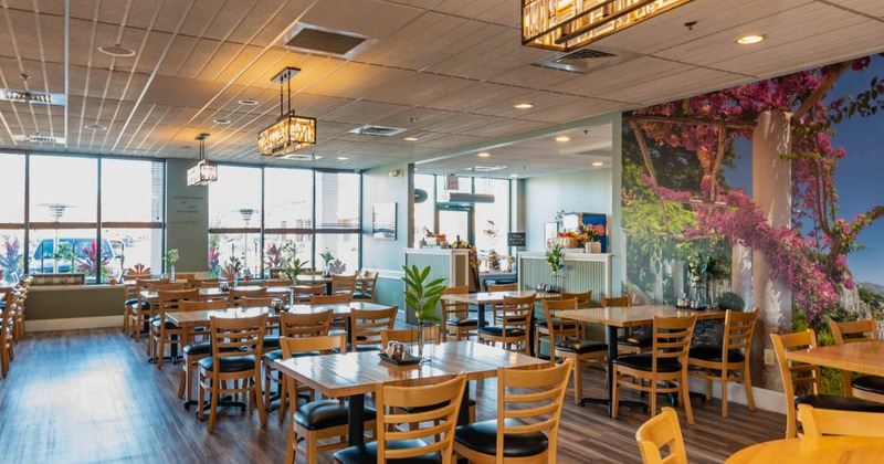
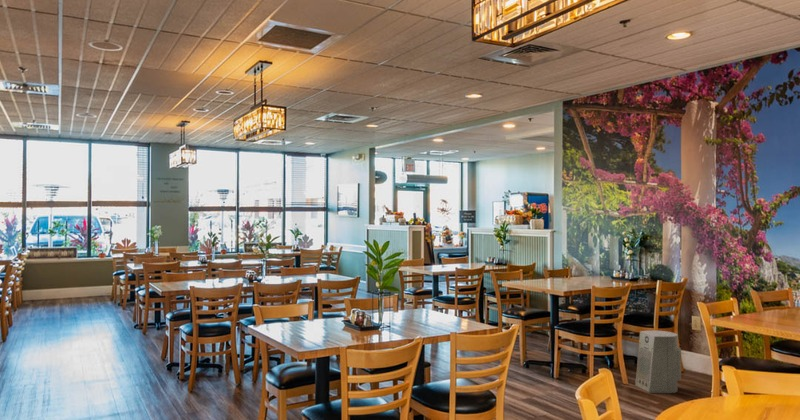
+ fan (660, 360)
